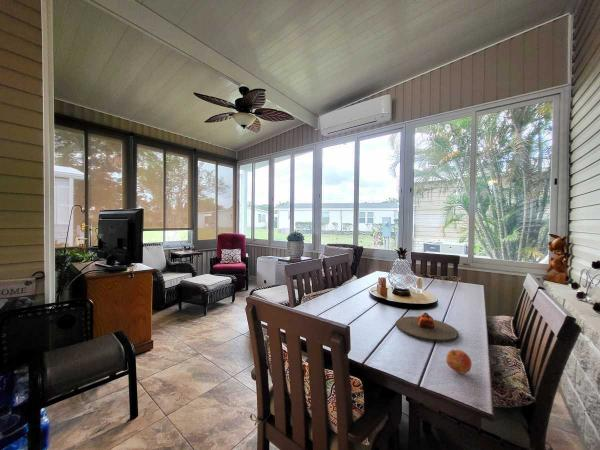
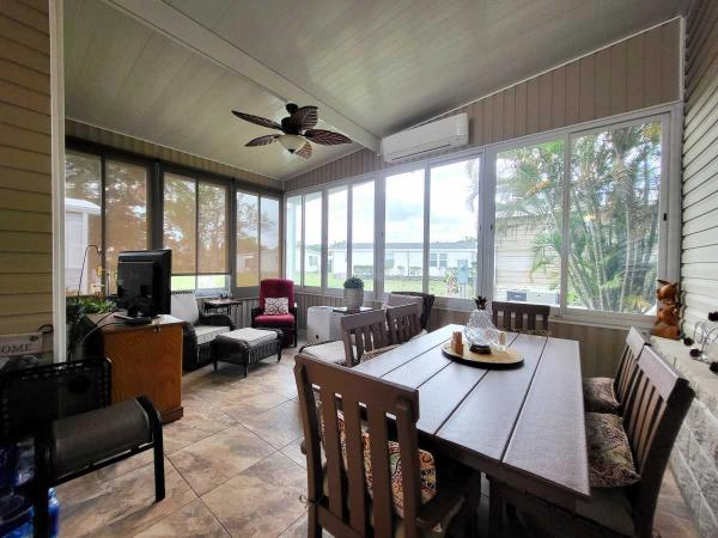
- apple (458, 361)
- plate (425, 320)
